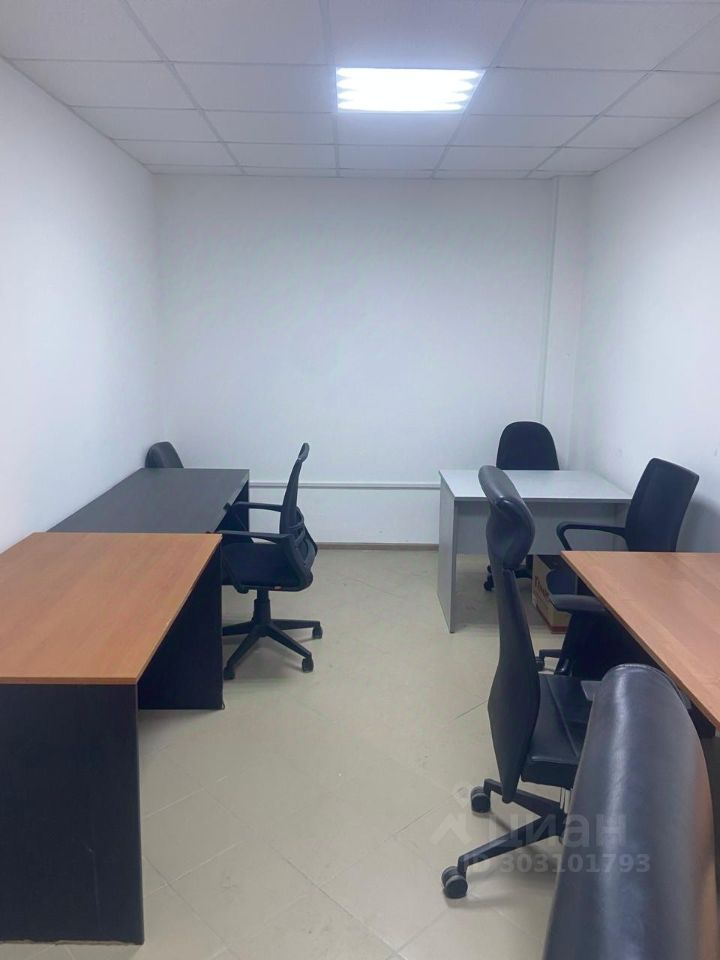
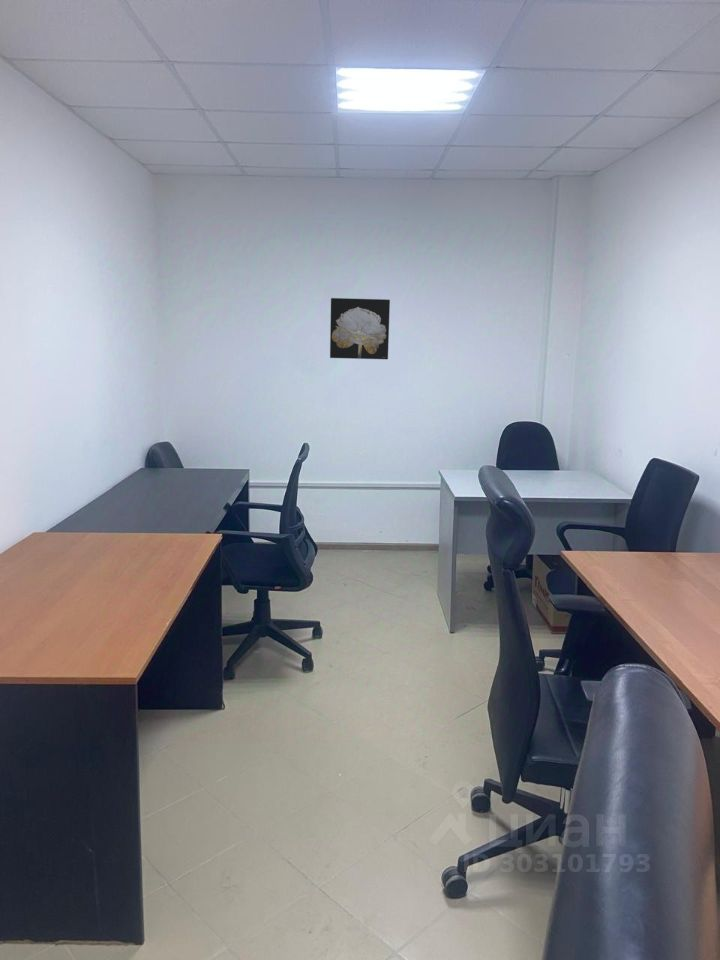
+ wall art (359, 329)
